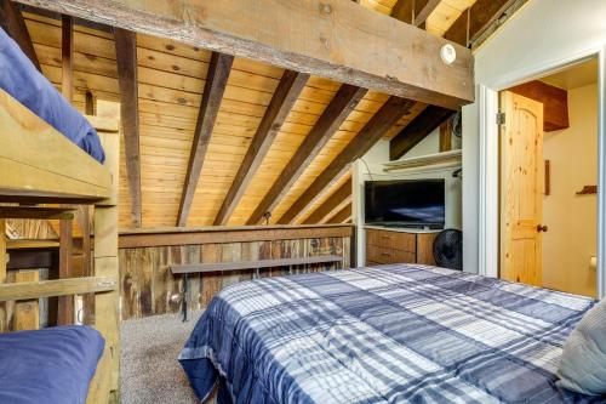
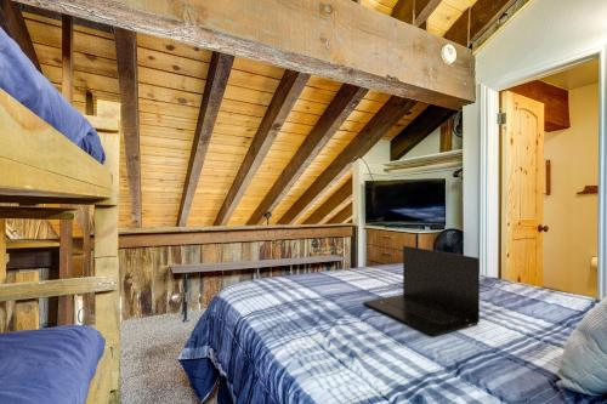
+ laptop (415, 283)
